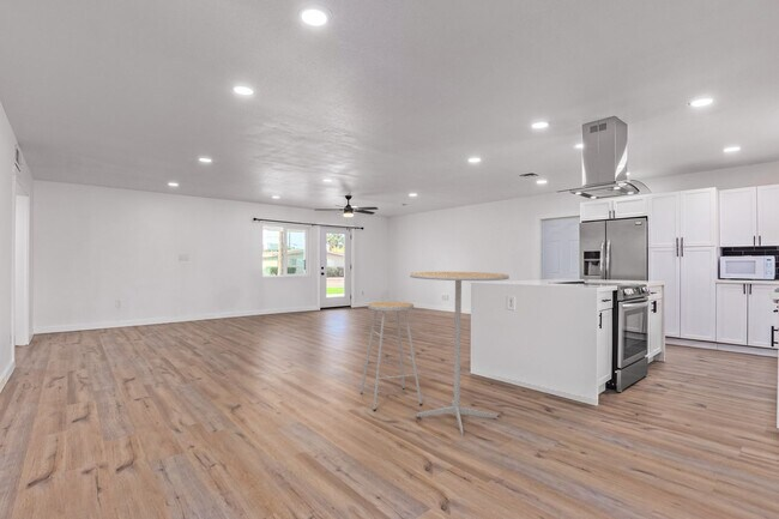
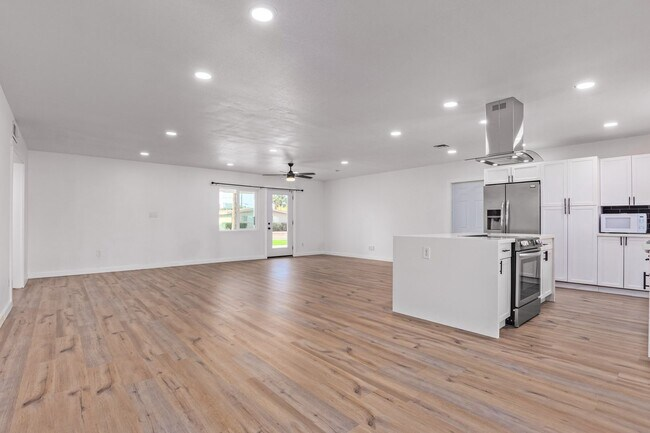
- bar stool (411, 342)
